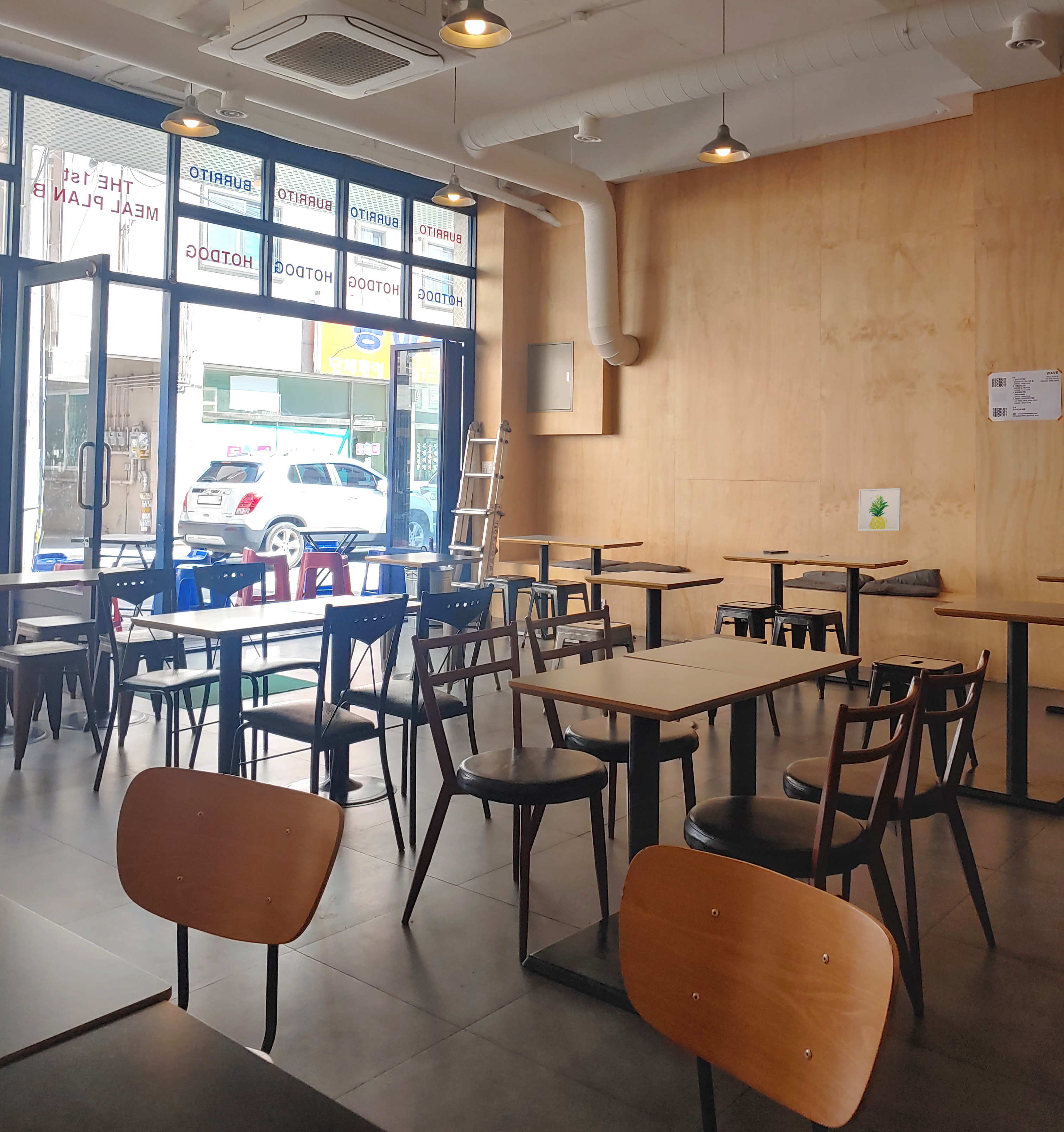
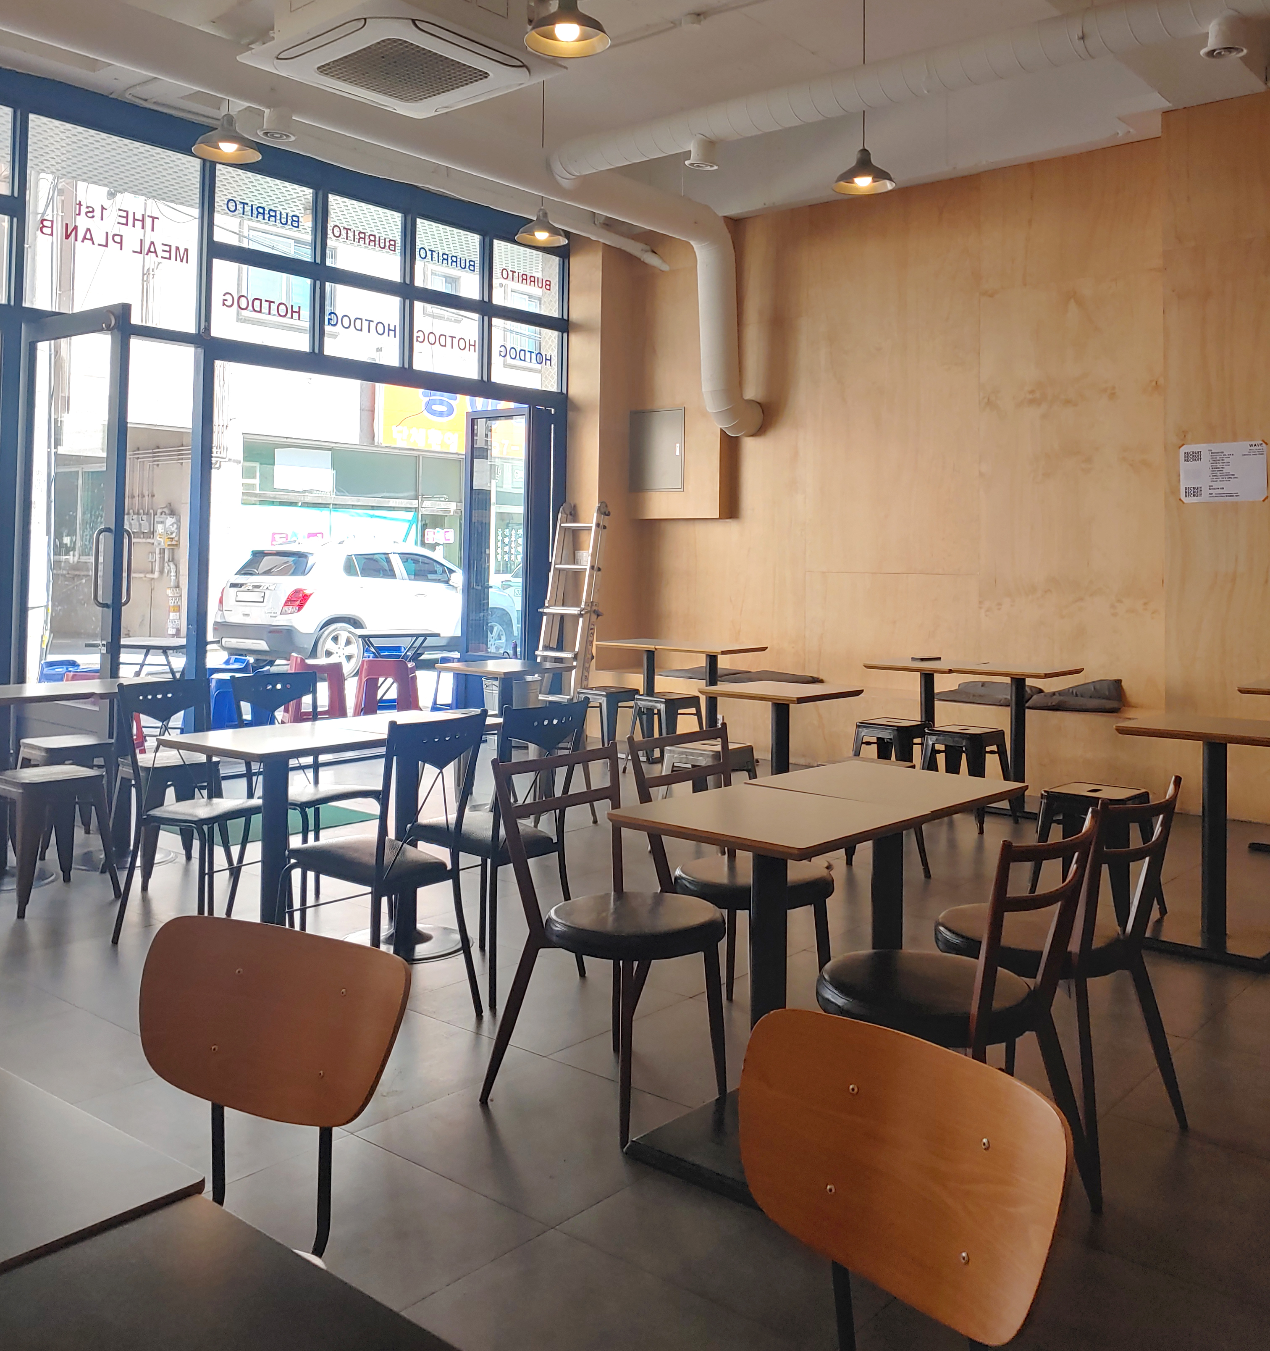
- wall art (879, 510)
